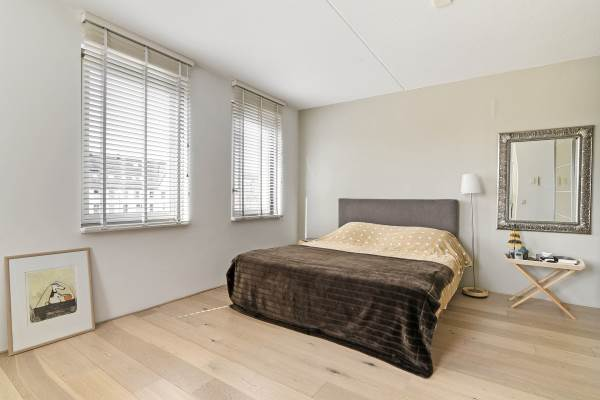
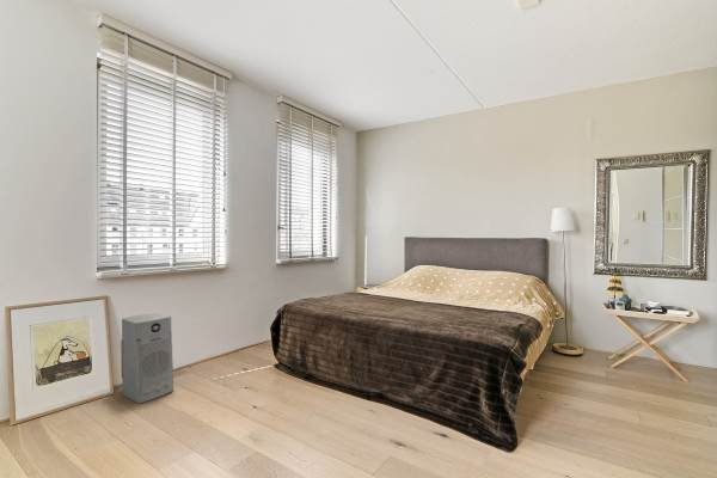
+ air purifier (147, 354)
